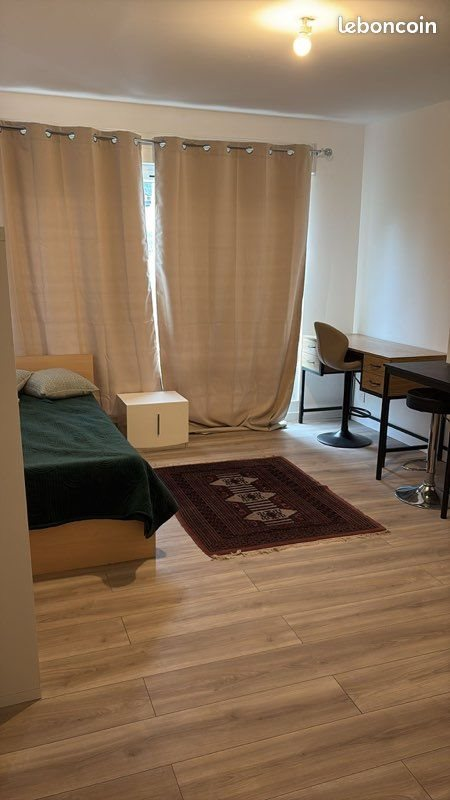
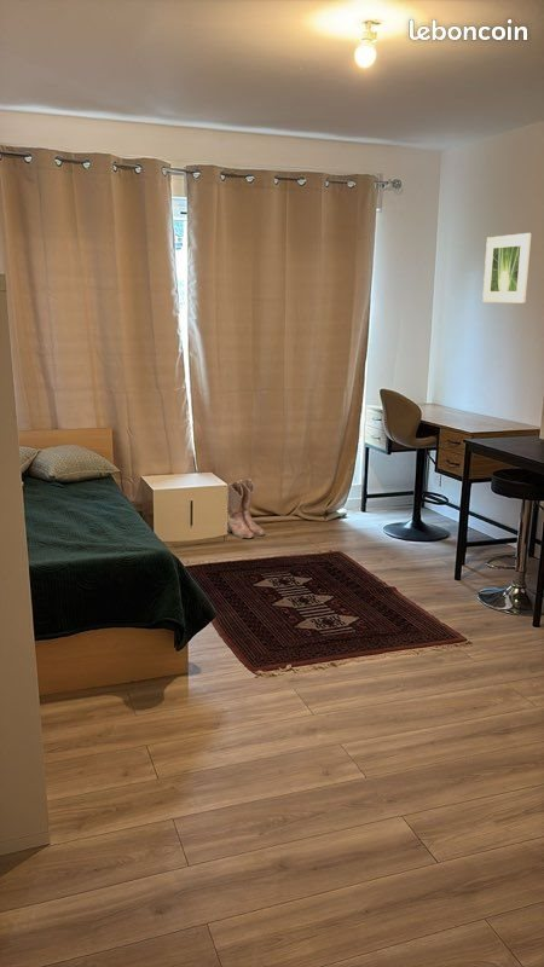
+ boots (244, 506)
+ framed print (505, 268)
